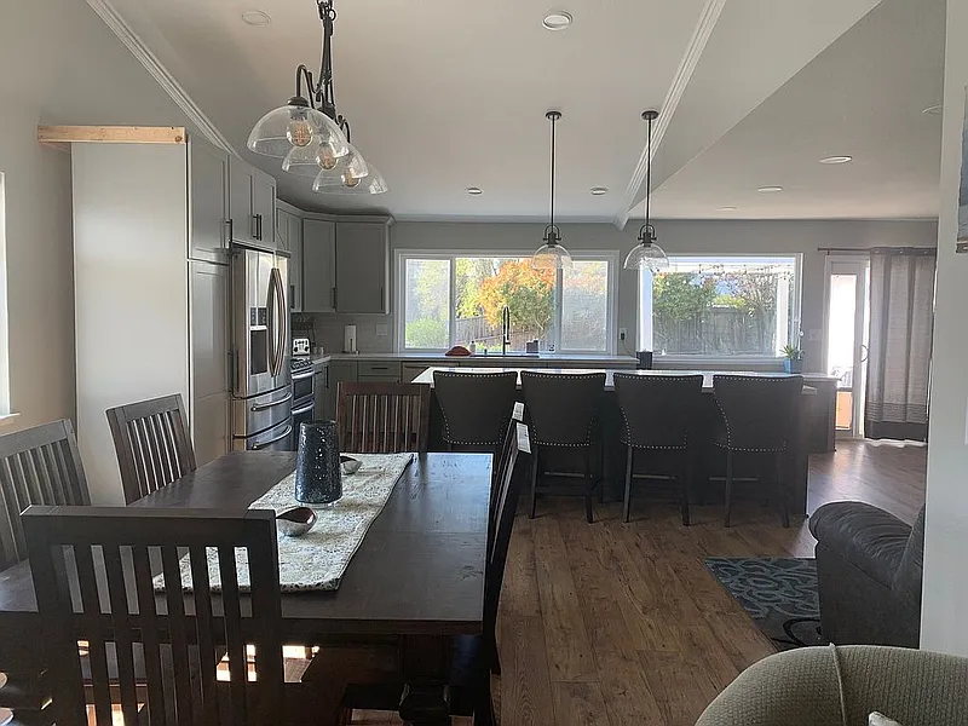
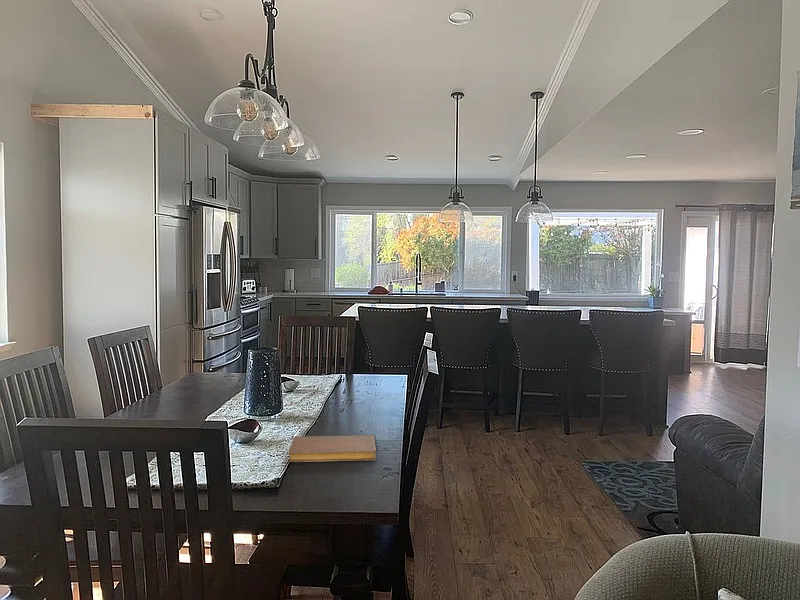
+ notebook (333, 447)
